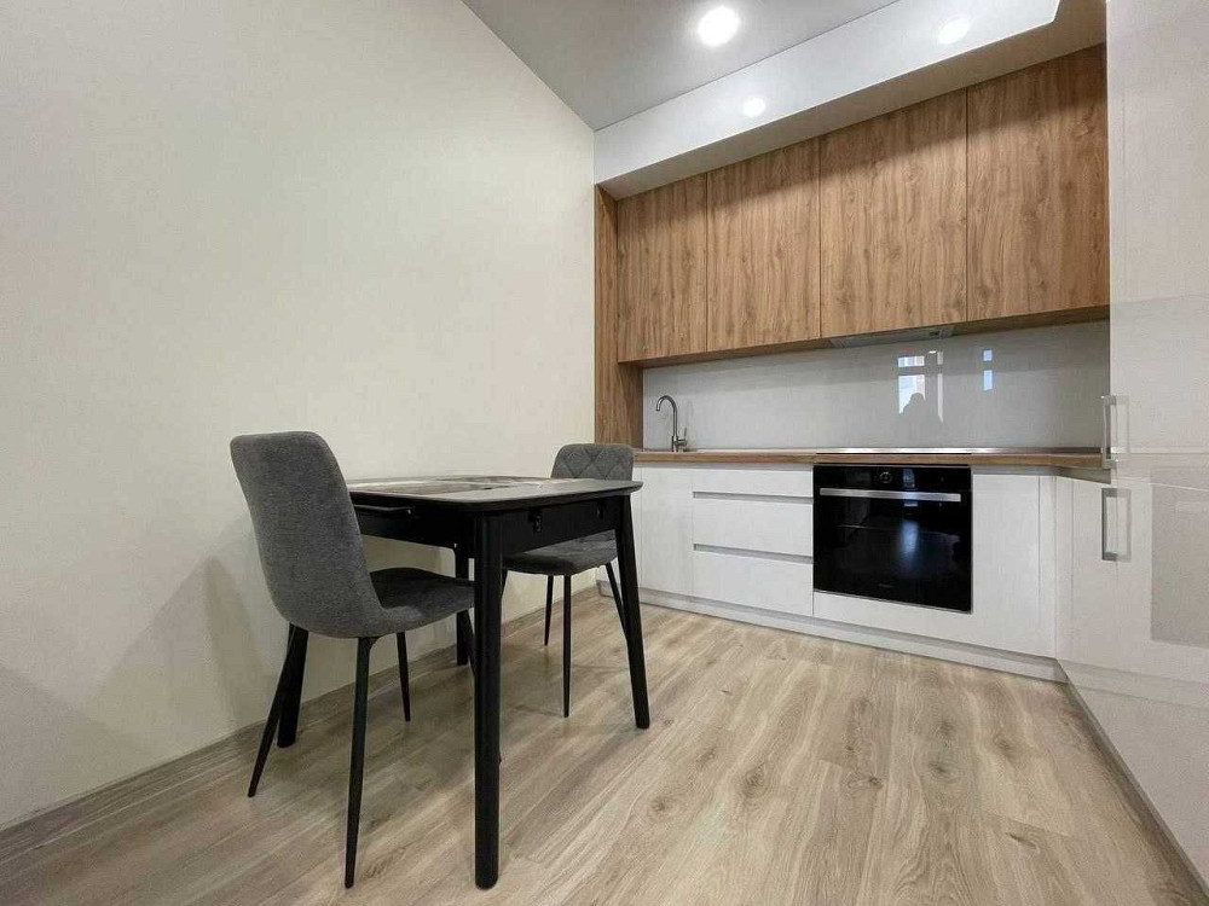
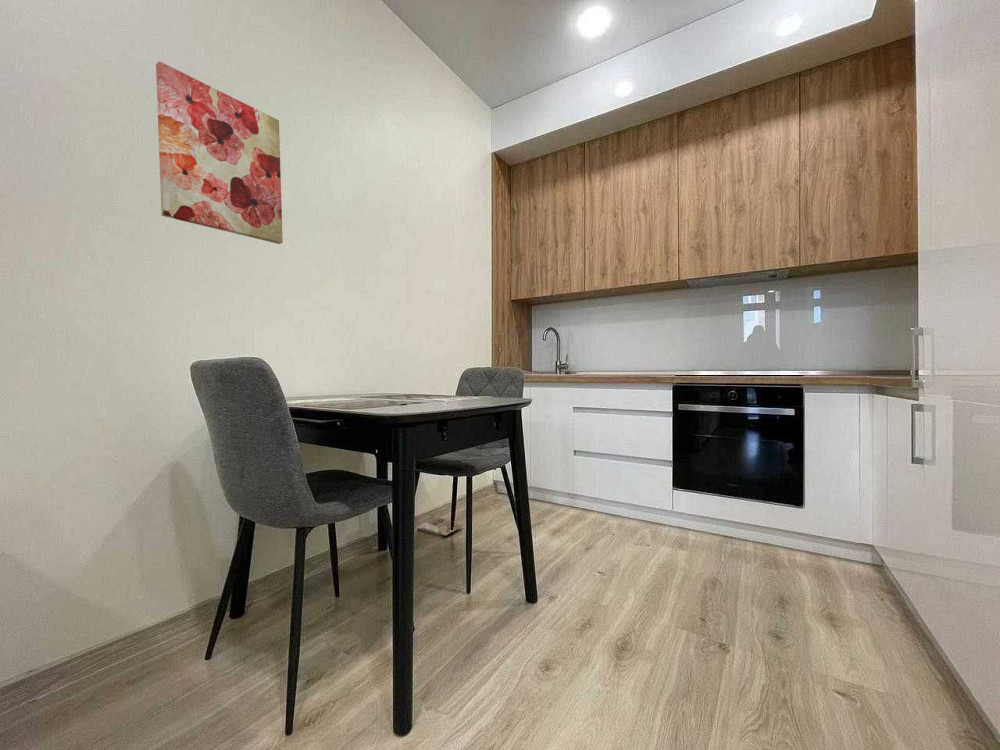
+ bag (438, 526)
+ wall art (226, 163)
